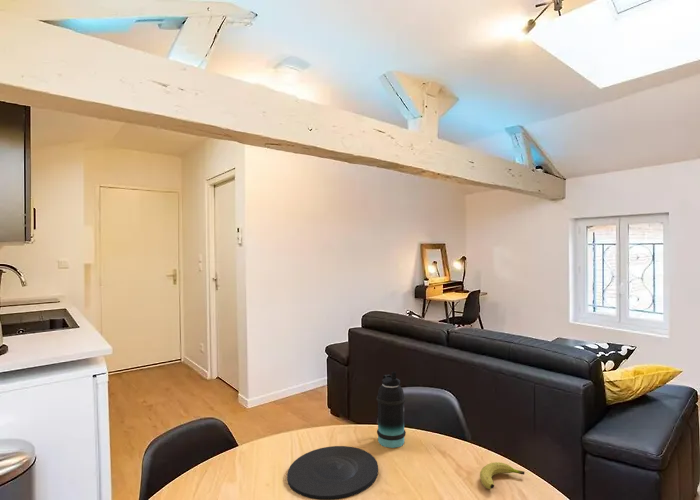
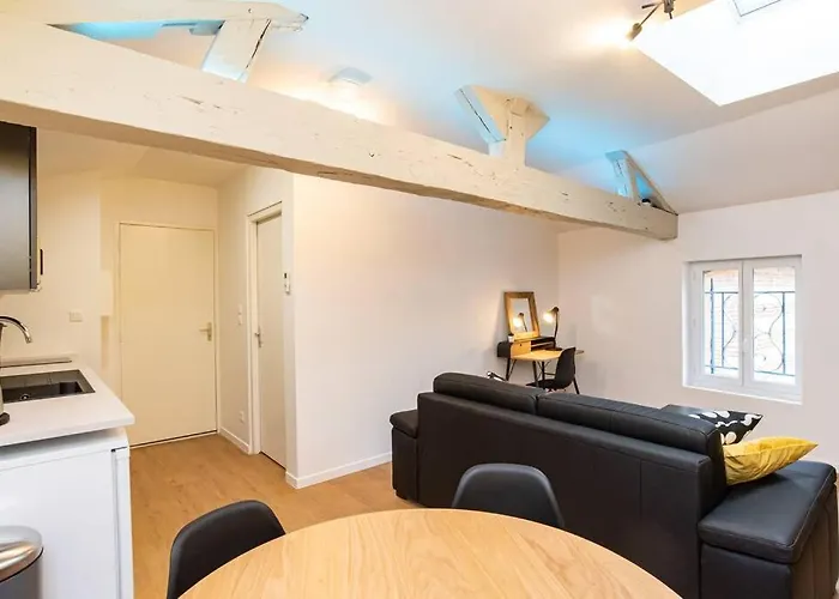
- fruit (502, 472)
- plate (333, 467)
- bottle (389, 403)
